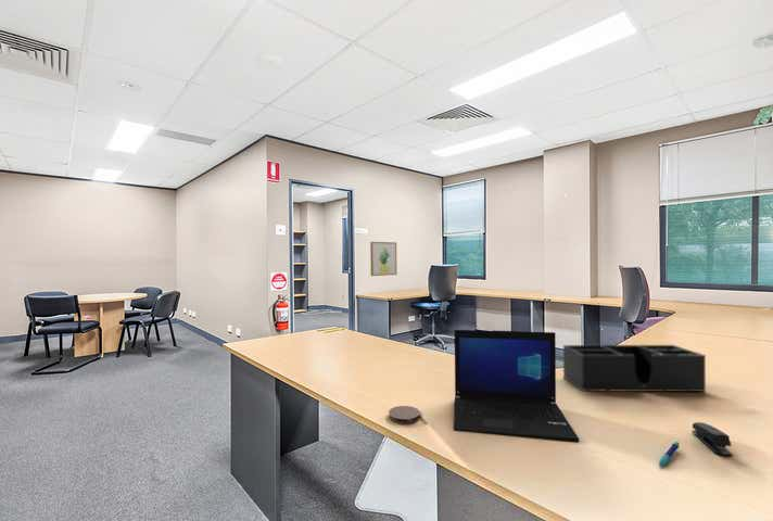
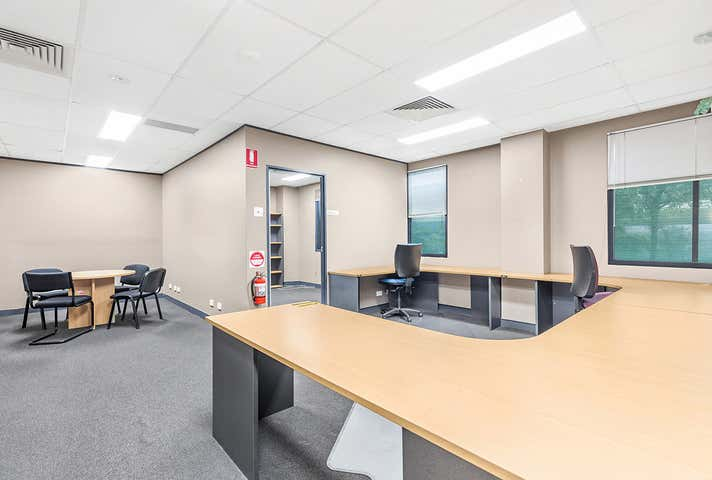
- laptop (508, 378)
- pen (668, 453)
- desk organizer (630, 367)
- wall art (383, 258)
- stapler (710, 433)
- coaster (404, 414)
